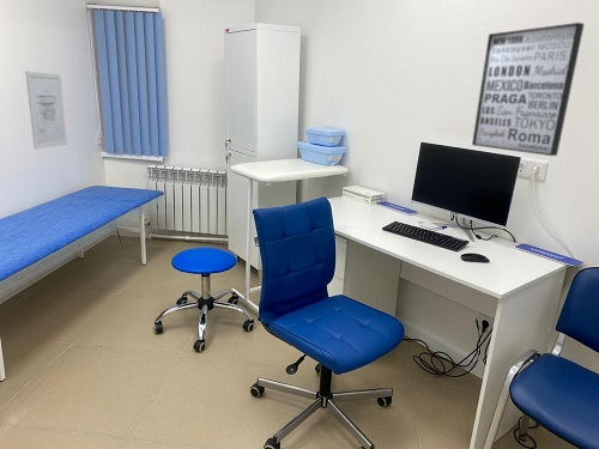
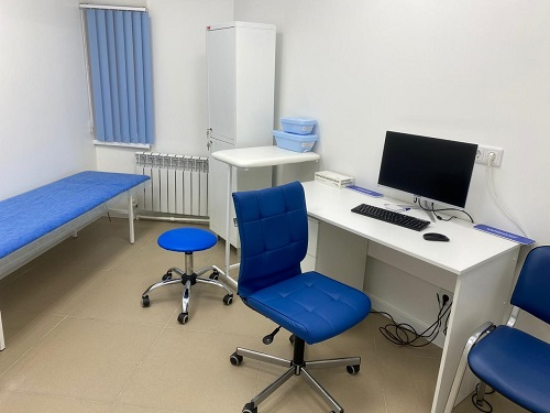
- wall art (521, 91)
- wall art (47, 110)
